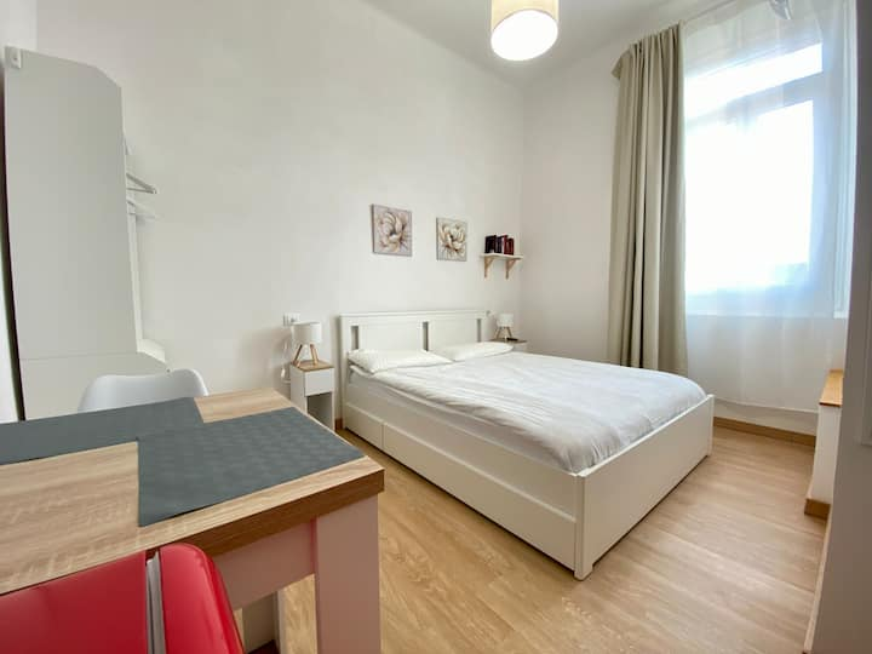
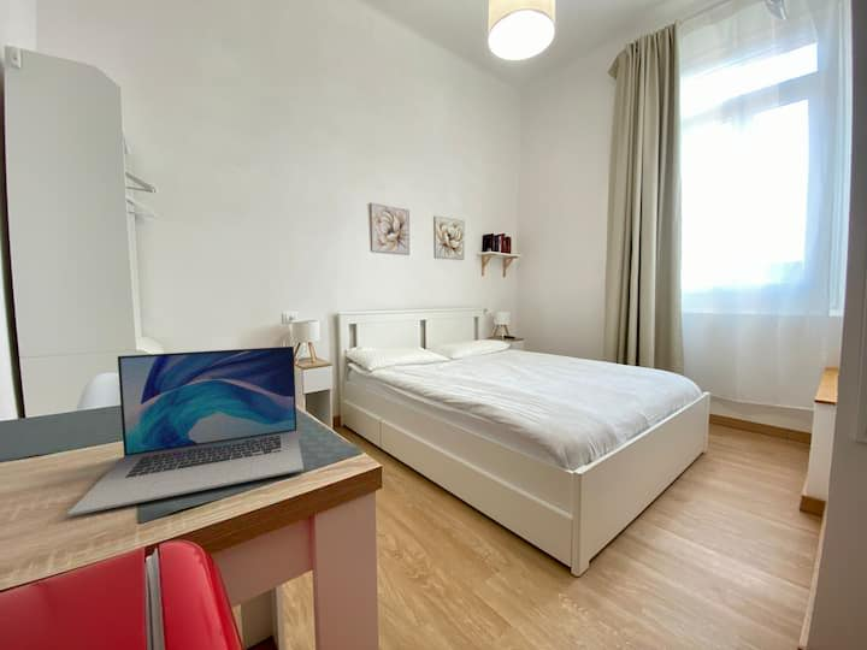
+ laptop (207, 410)
